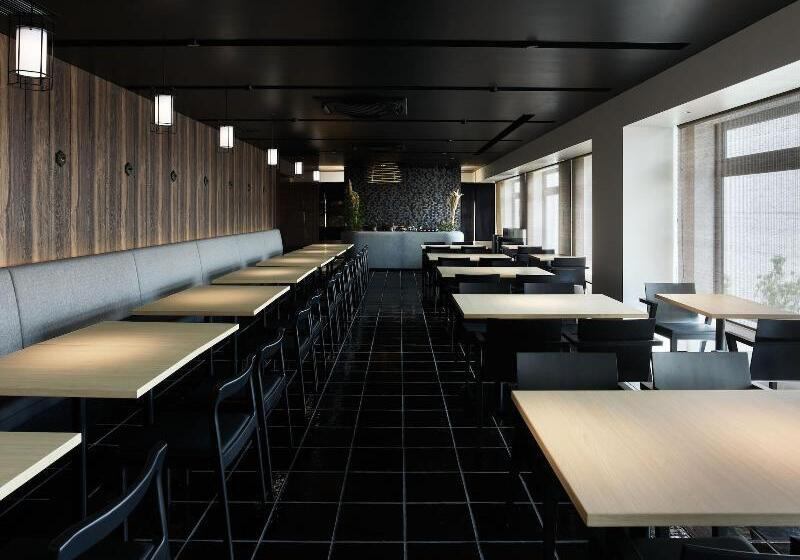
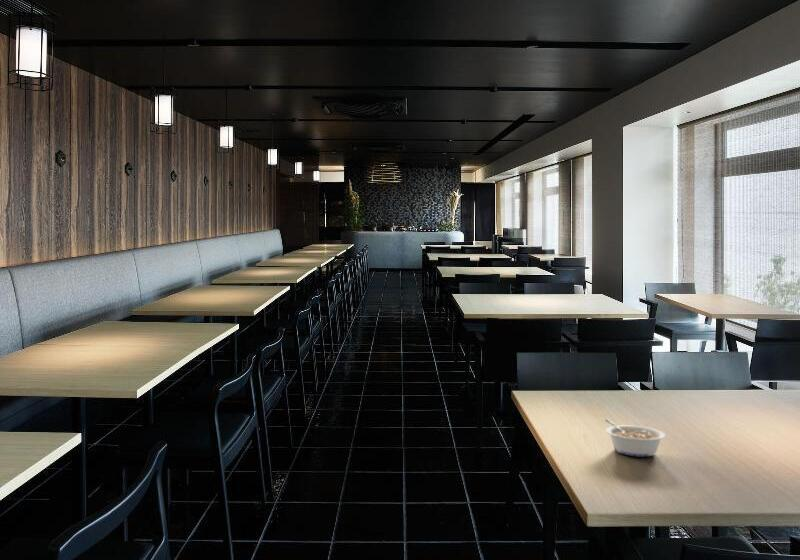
+ legume (632, 439)
